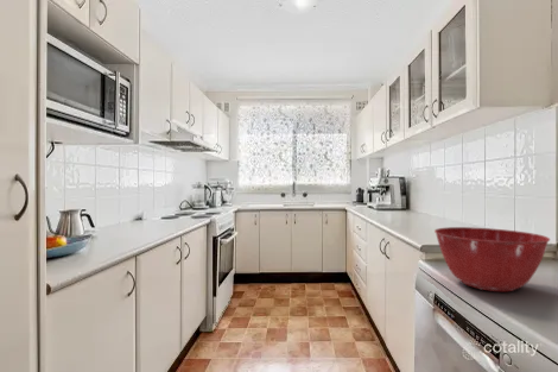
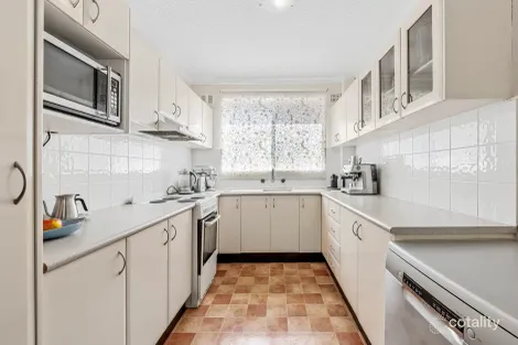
- mixing bowl (487, 258)
